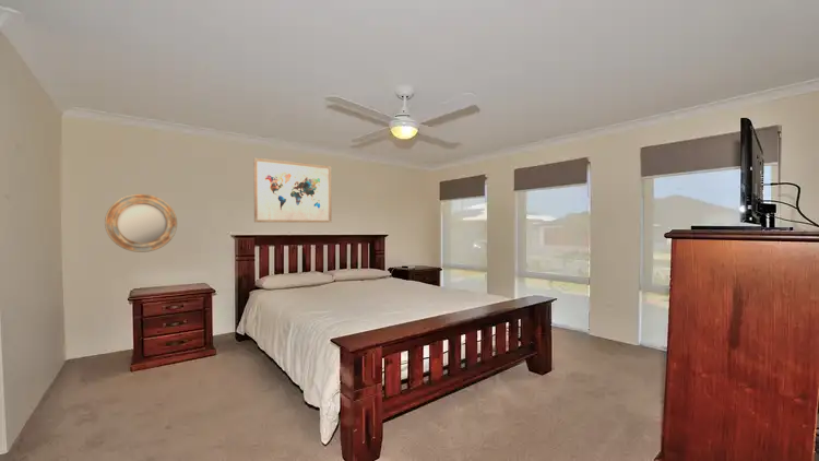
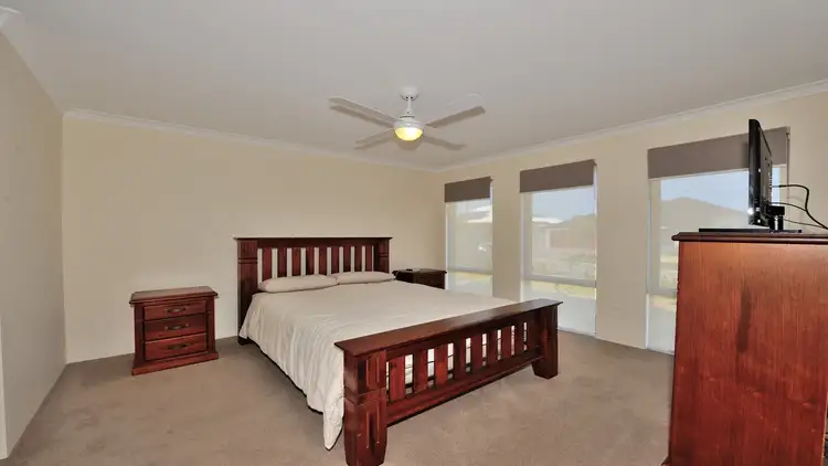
- home mirror (142, 223)
- wall art (295, 192)
